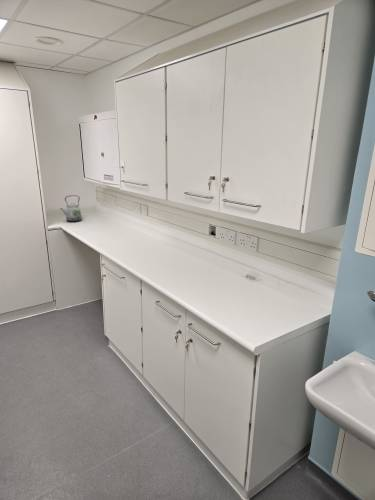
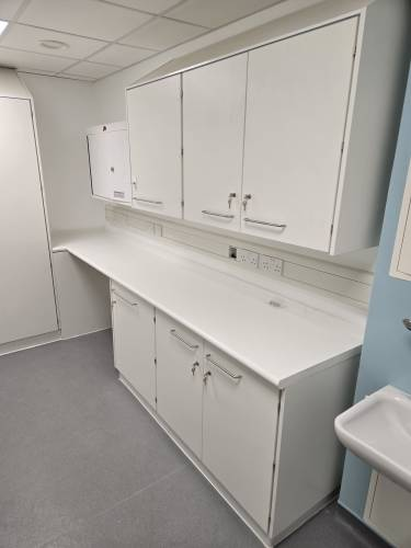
- kettle (70, 208)
